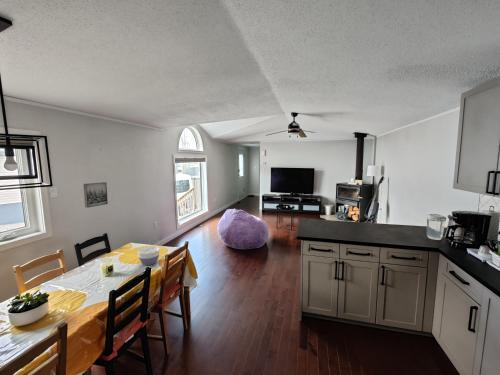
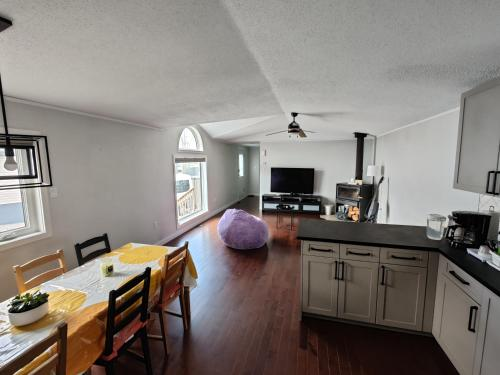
- bowl (149, 256)
- wall art (96, 194)
